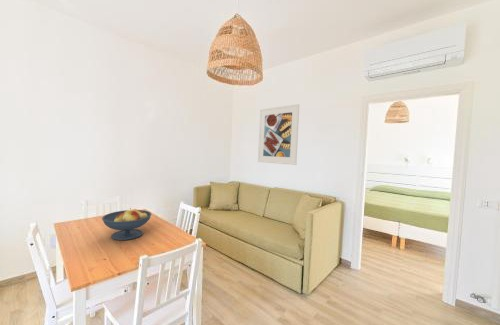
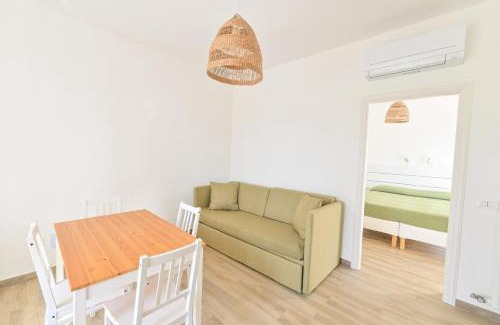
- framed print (277, 135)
- fruit bowl (127, 221)
